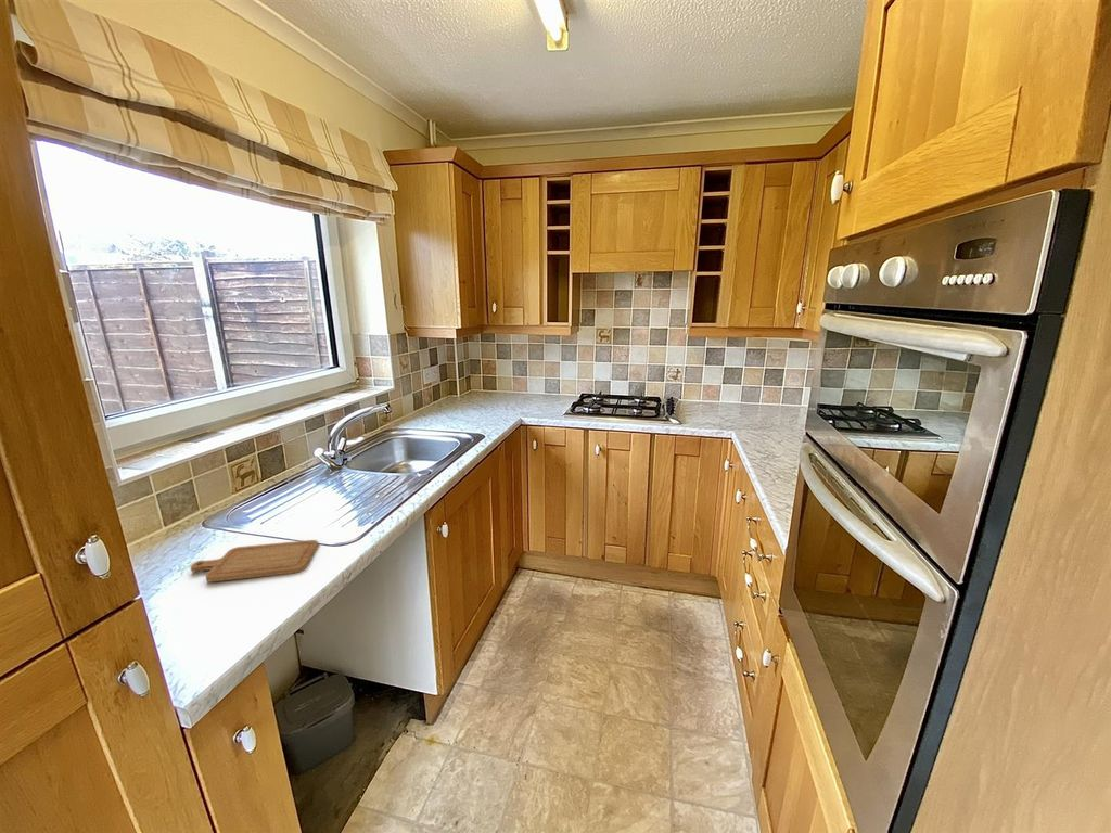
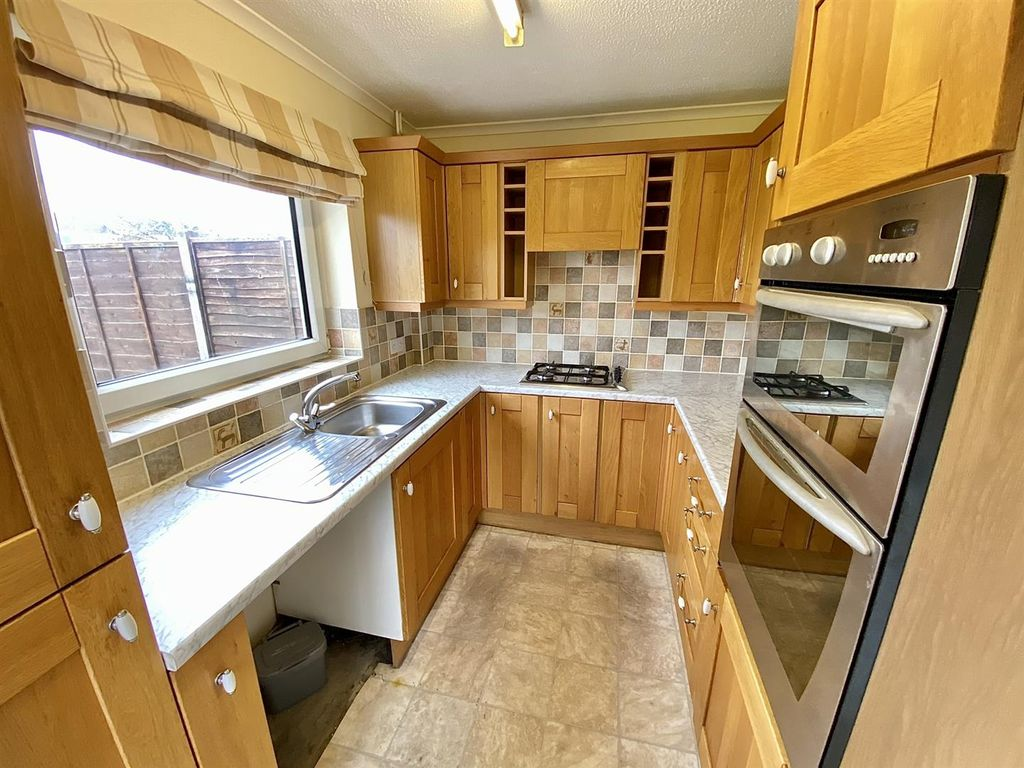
- chopping board (253, 560)
